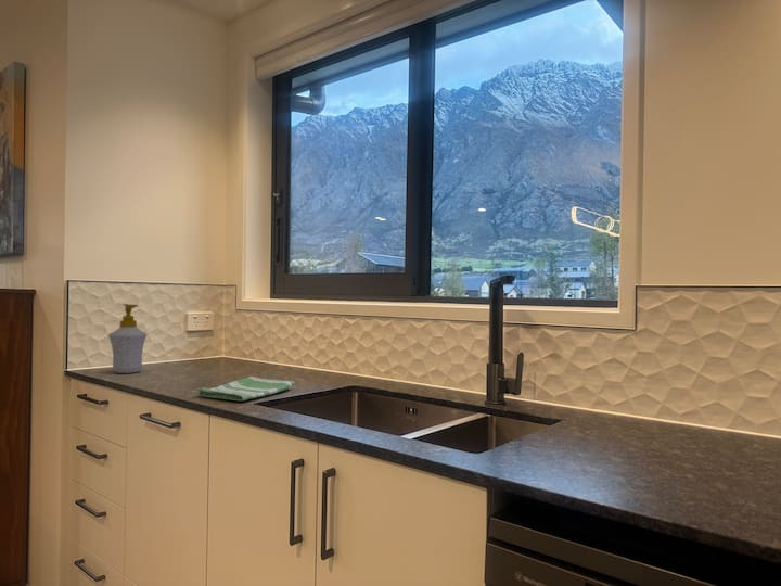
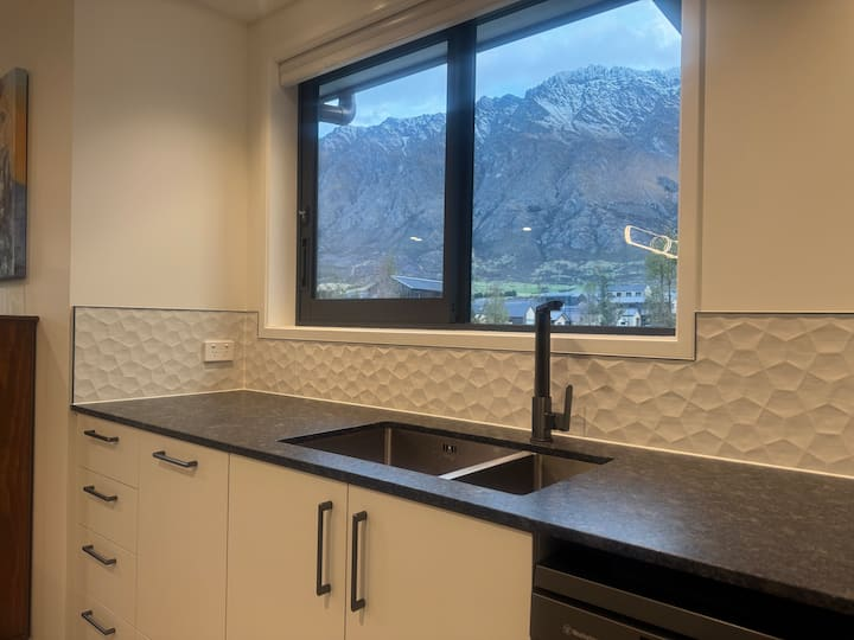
- dish towel (247, 387)
- soap bottle (128, 337)
